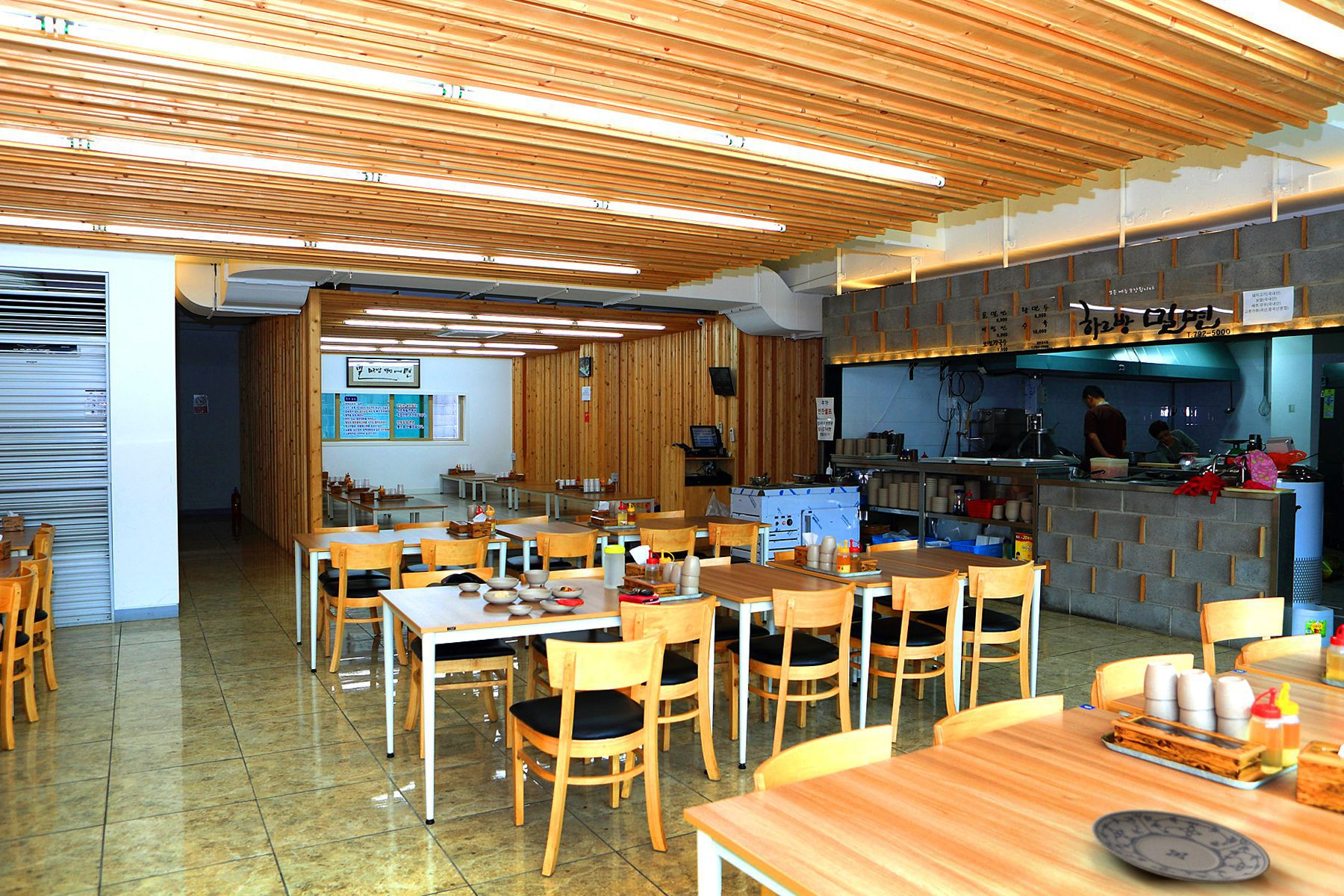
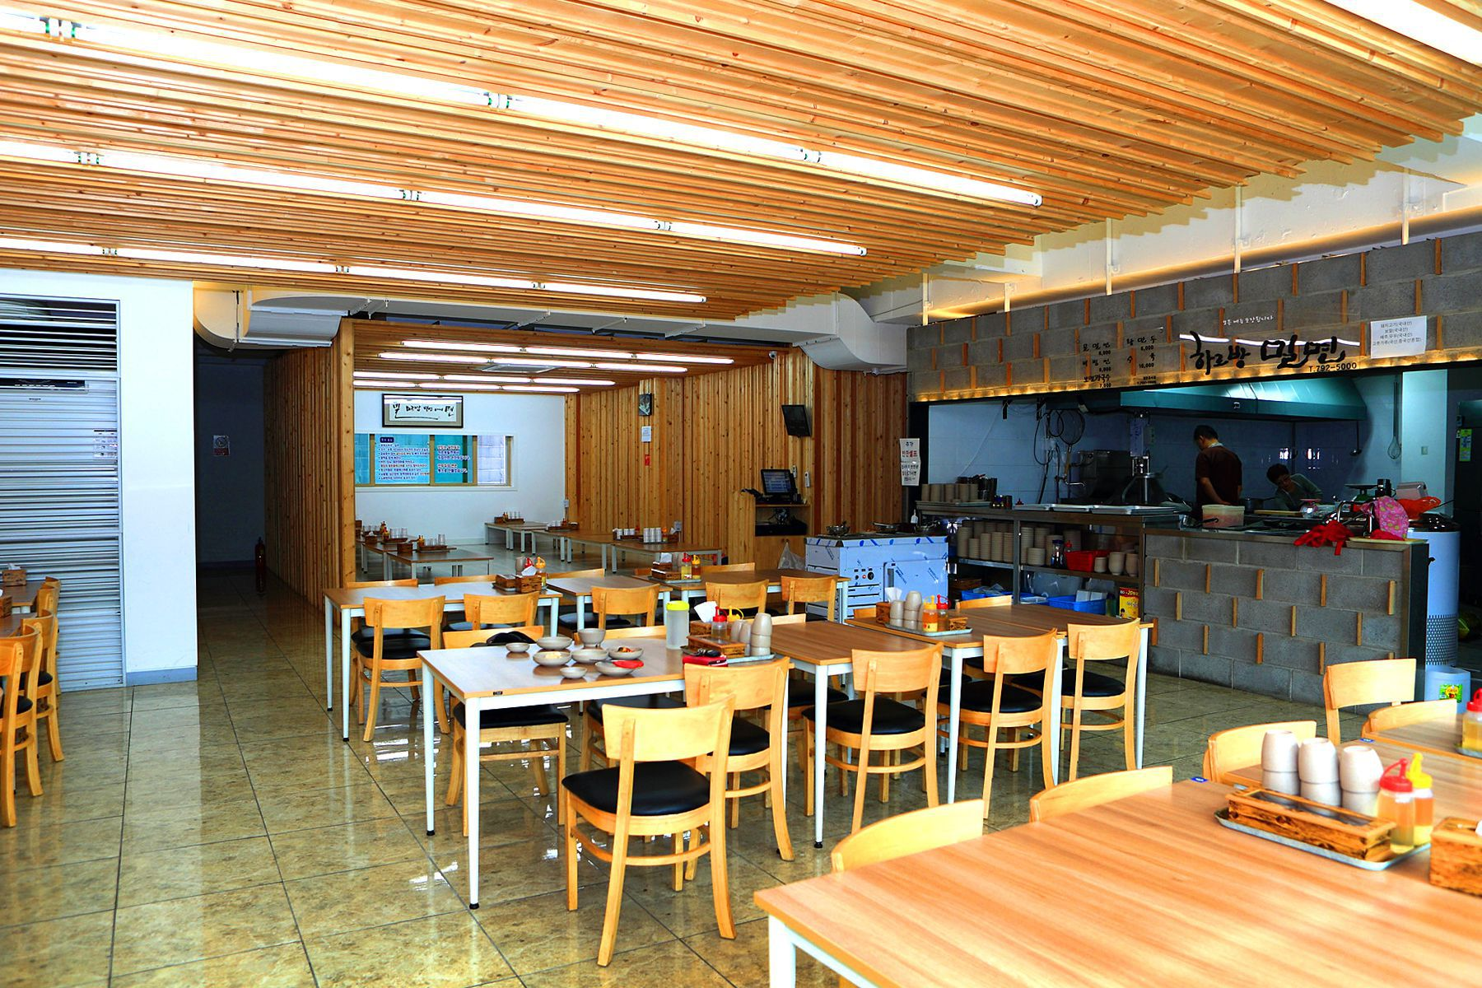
- plate (1177, 850)
